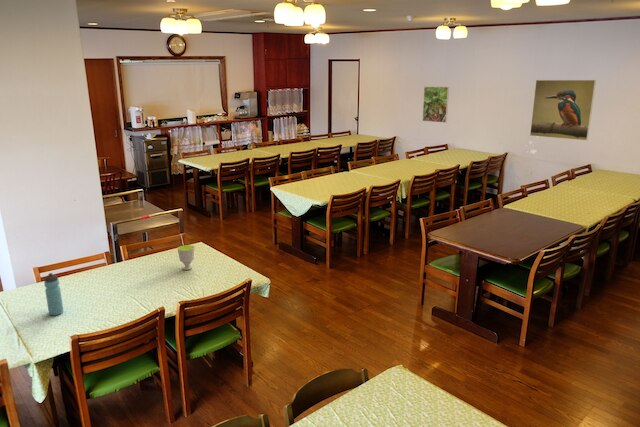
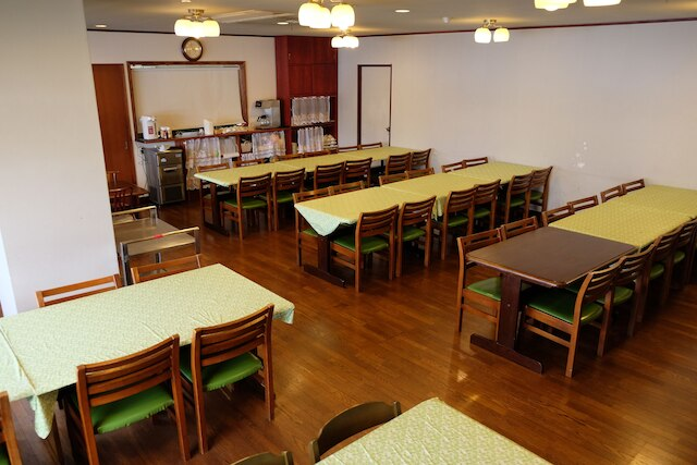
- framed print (561, 109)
- cup (186, 258)
- water bottle (53, 293)
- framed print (435, 104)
